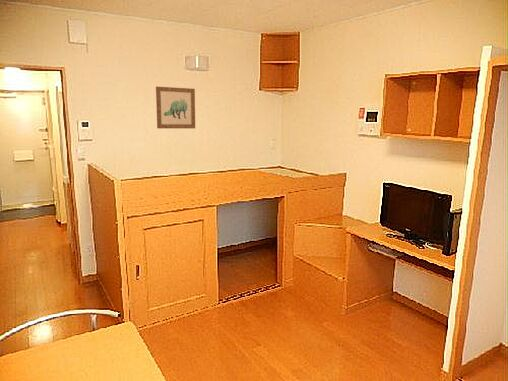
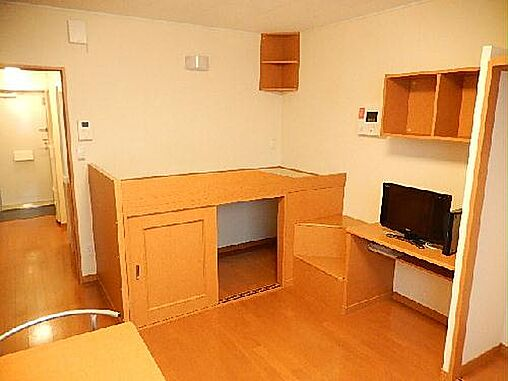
- wall art (176, 108)
